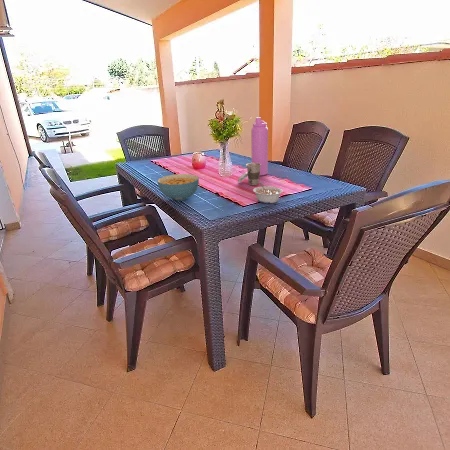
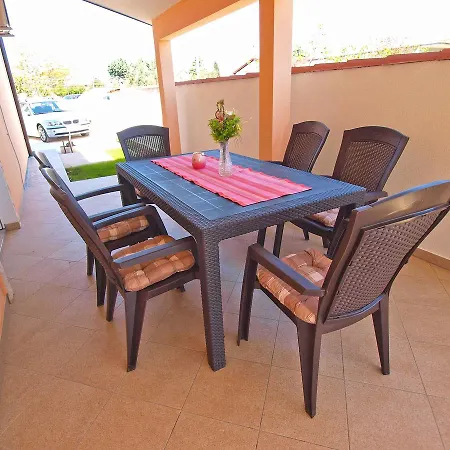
- legume (266, 194)
- cereal bowl (179, 188)
- cup (249, 173)
- water bottle (259, 146)
